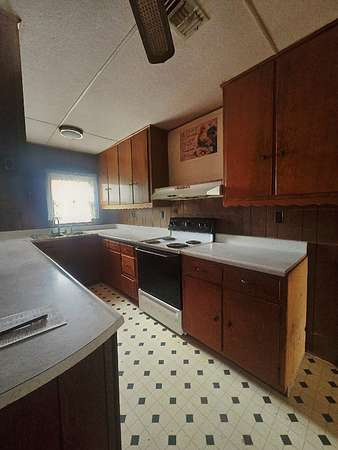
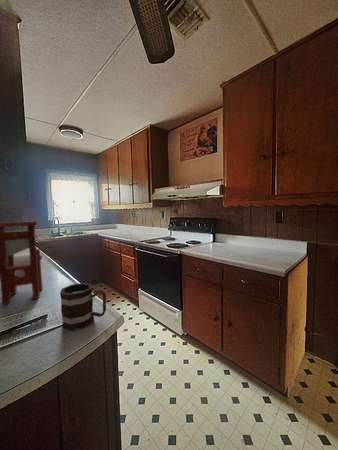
+ mug (84, 304)
+ paper towel holder (21, 259)
